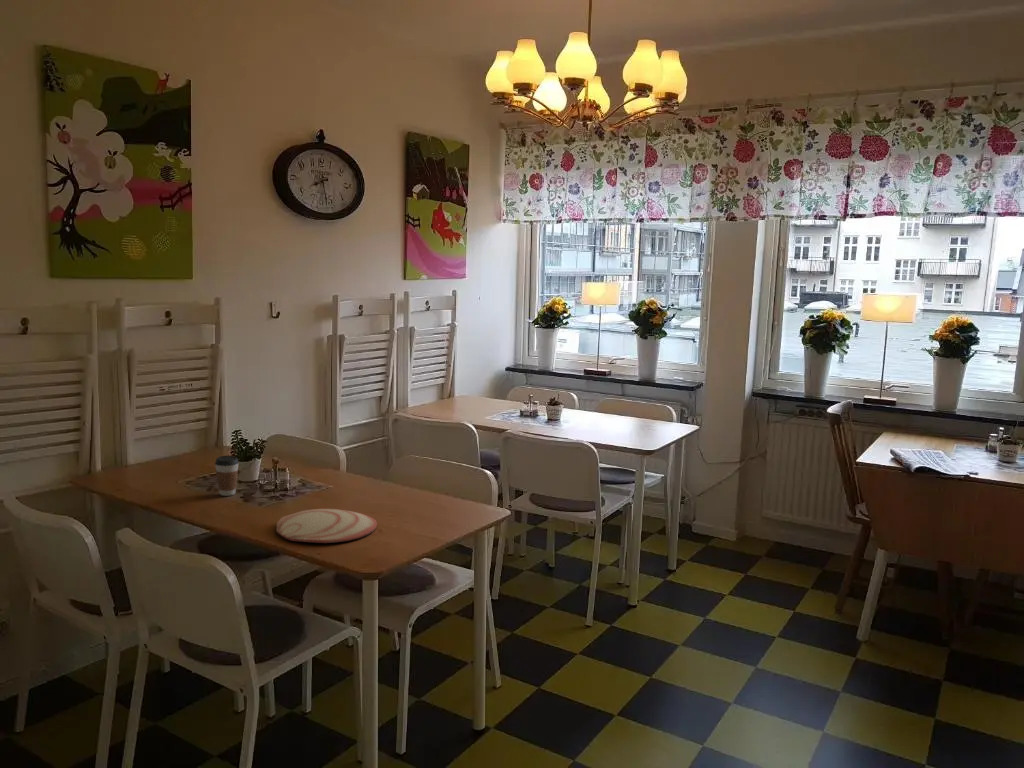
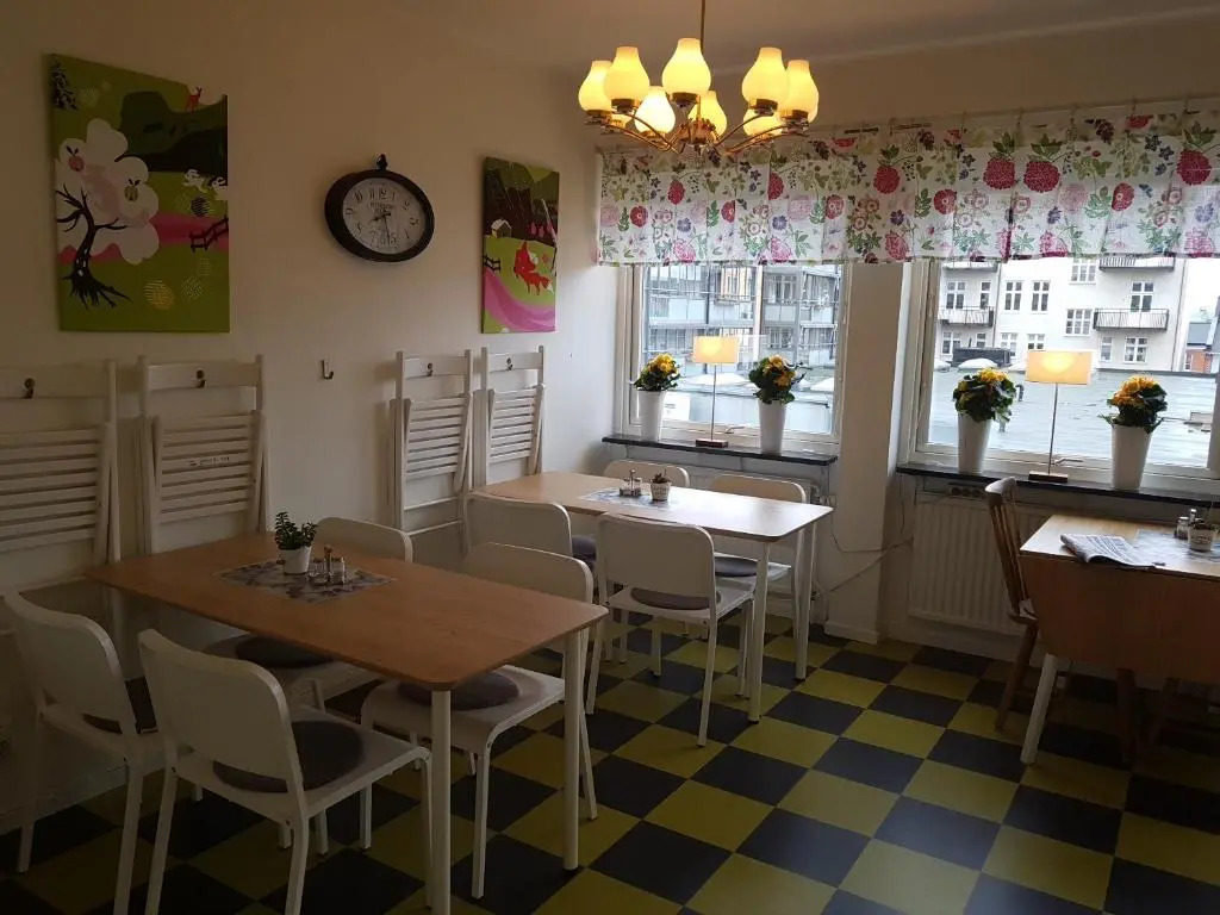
- plate (327, 521)
- coffee cup (227, 475)
